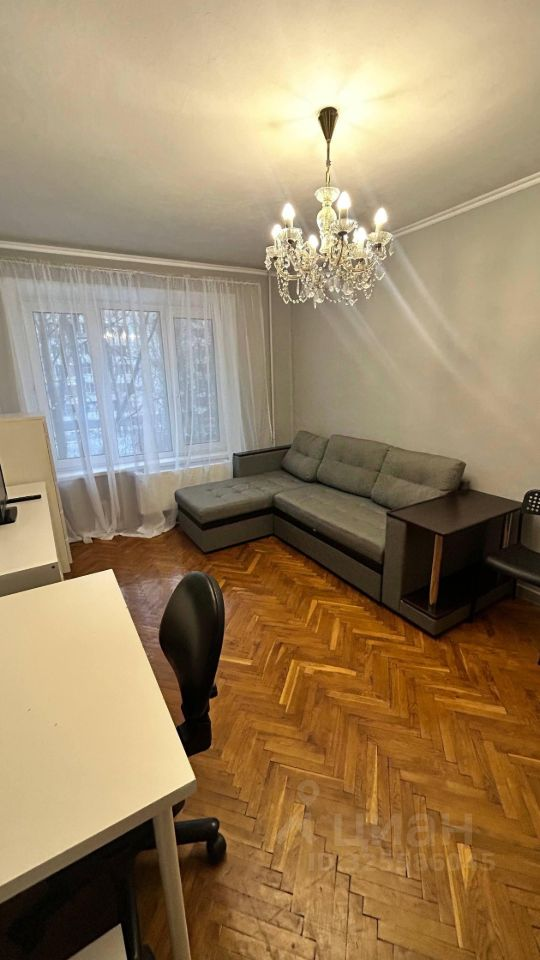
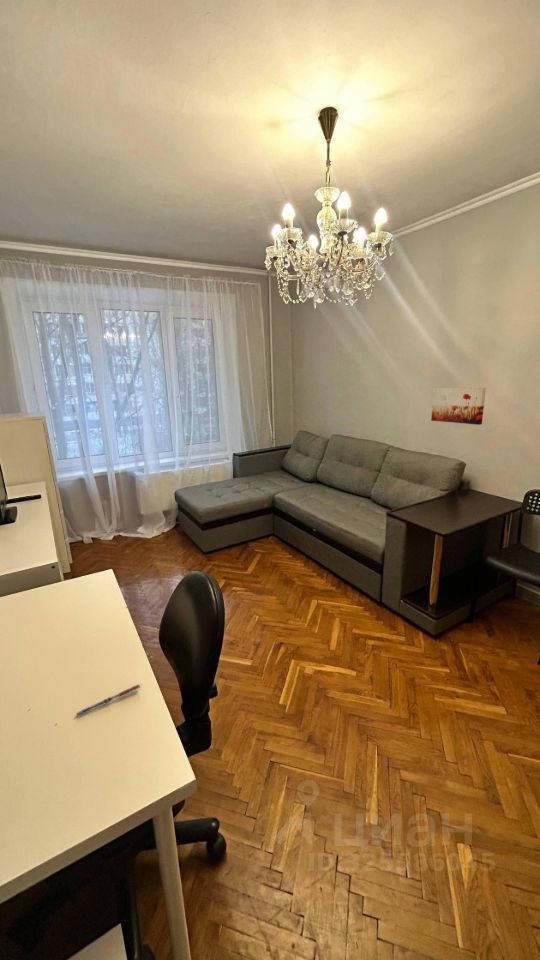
+ wall art (456, 405)
+ pen (109, 699)
